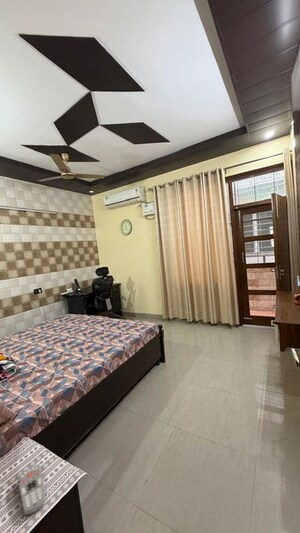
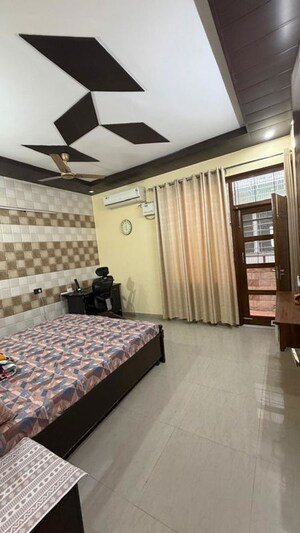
- remote control (32, 488)
